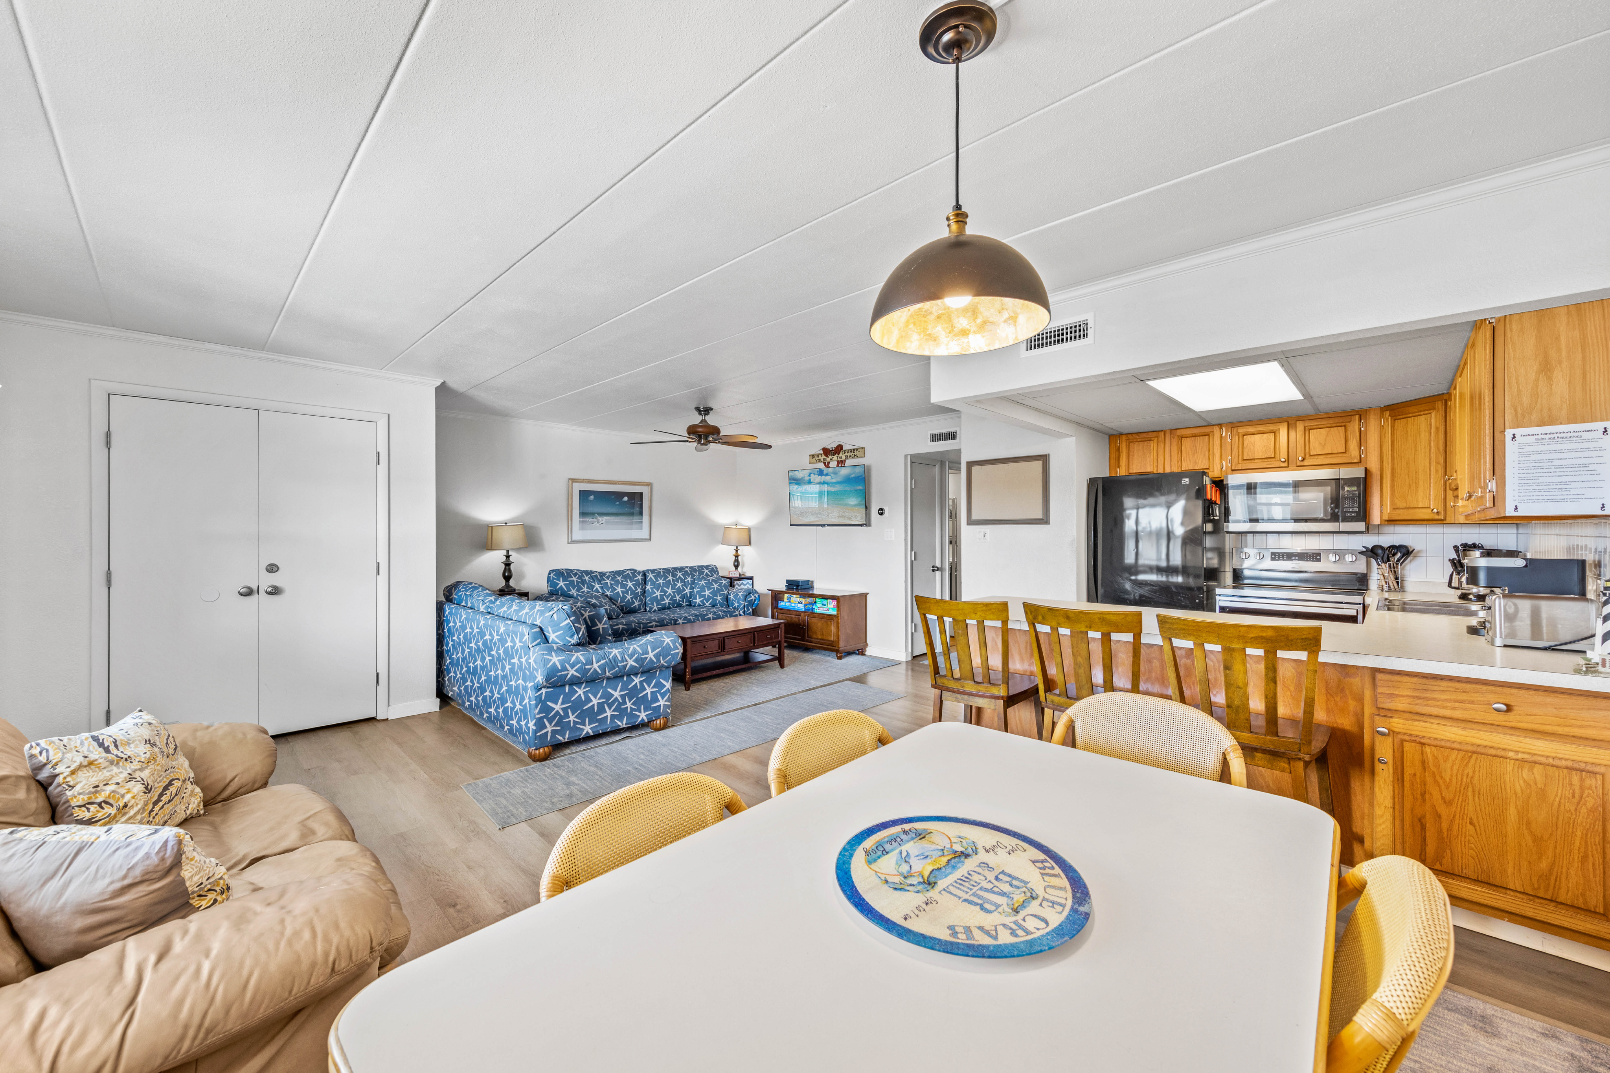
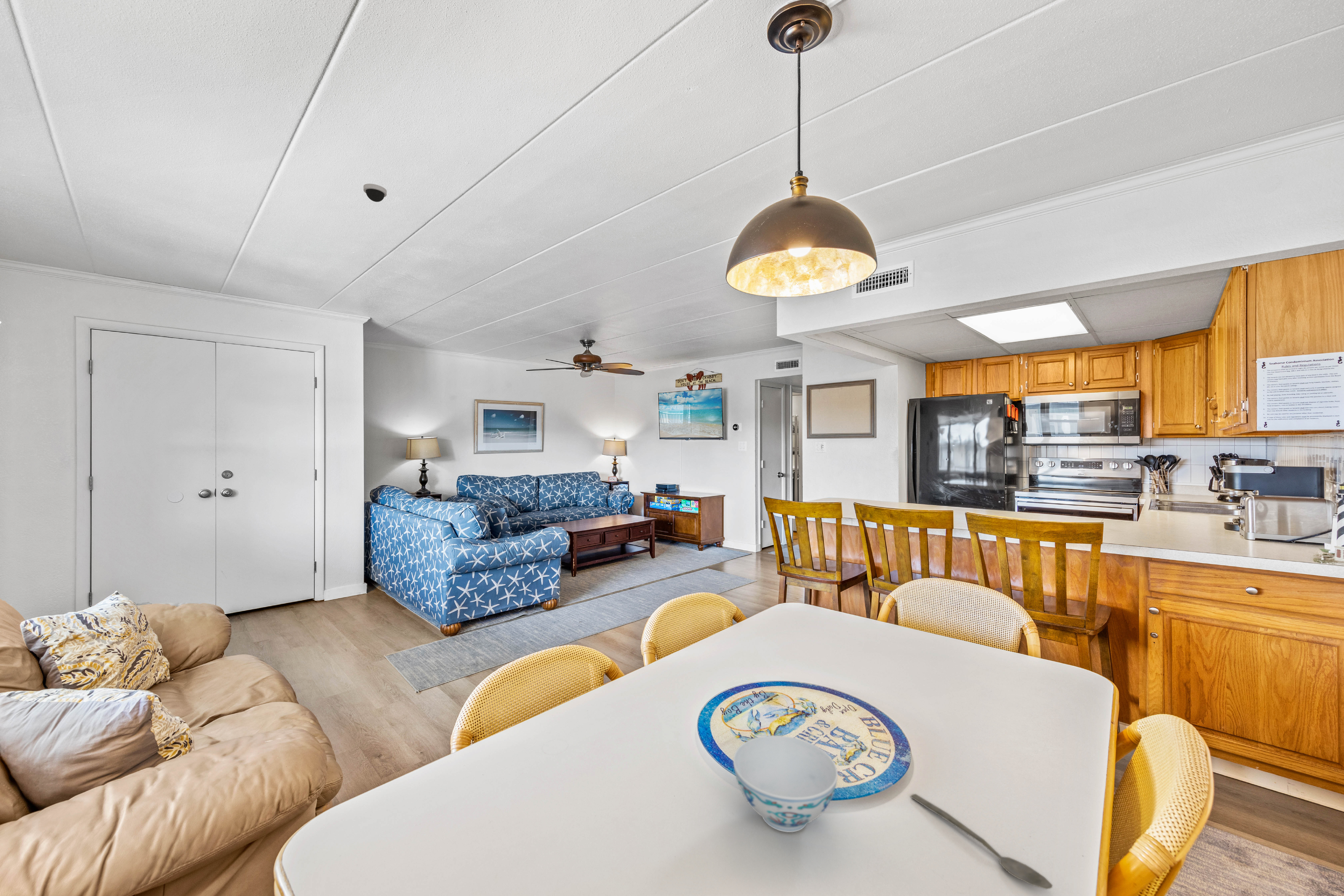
+ chinaware (784, 790)
+ spoon (973, 836)
+ dome security camera (375, 195)
